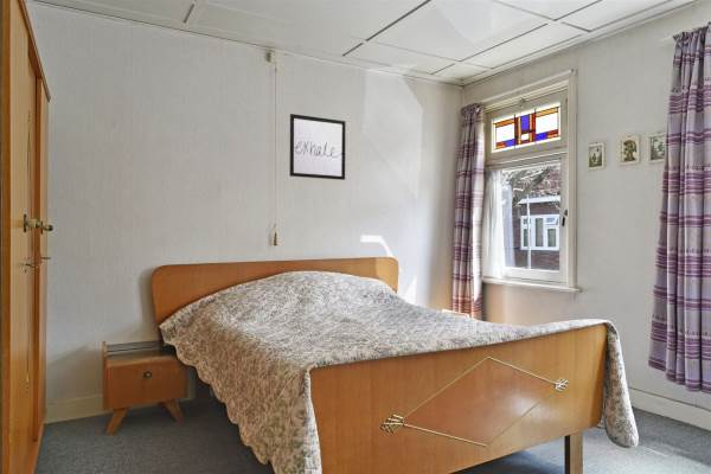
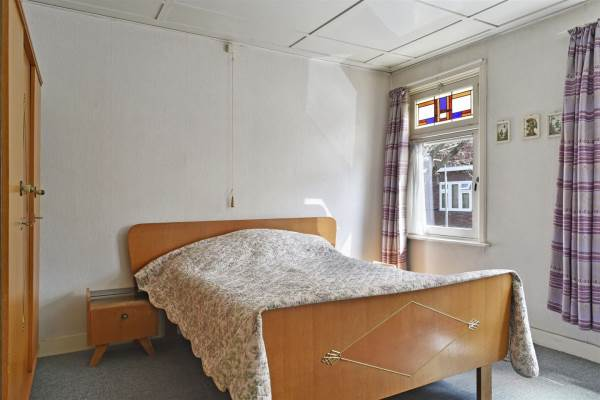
- wall art (318, 147)
